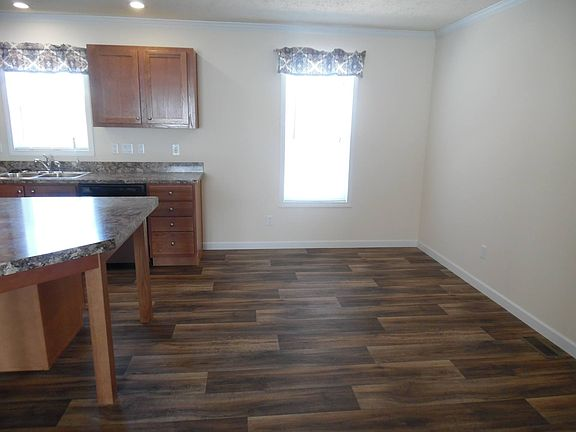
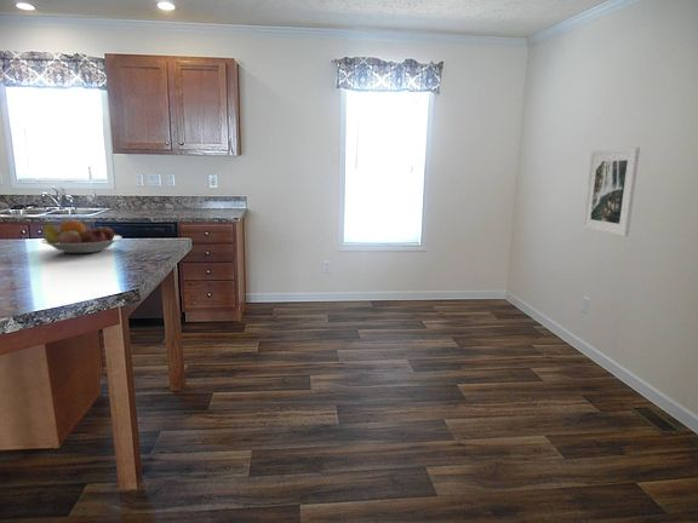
+ fruit bowl (82, 235)
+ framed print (608, 191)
